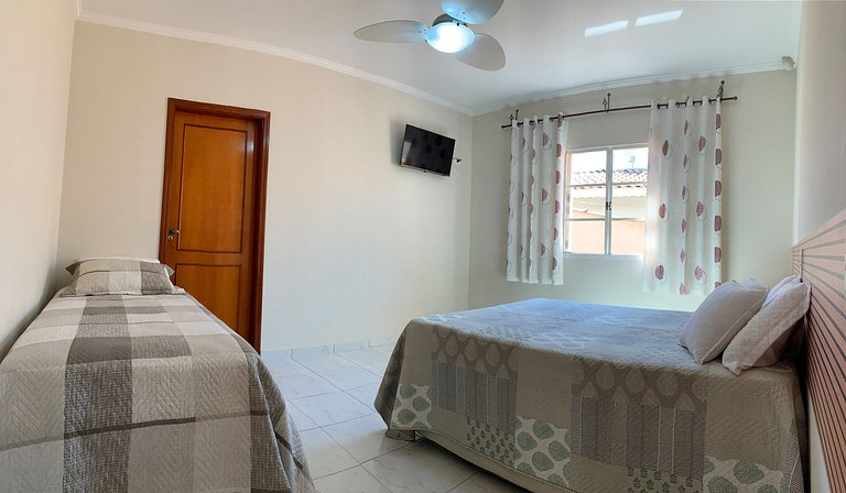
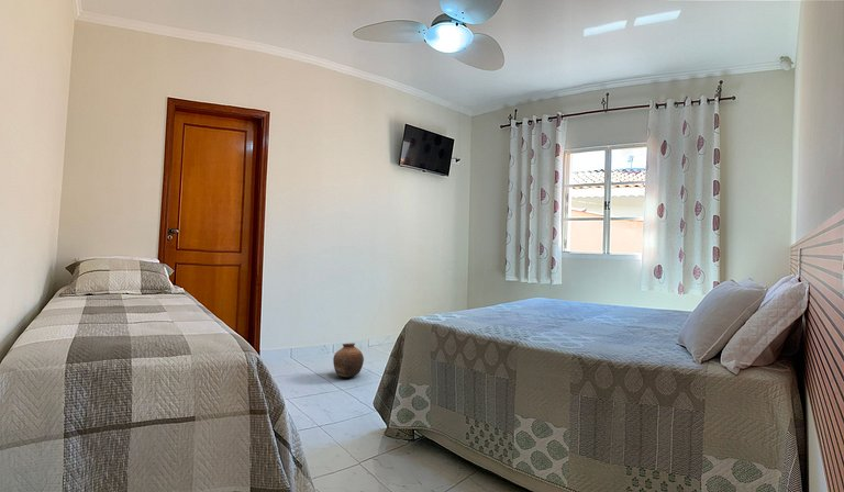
+ pottery (348, 359)
